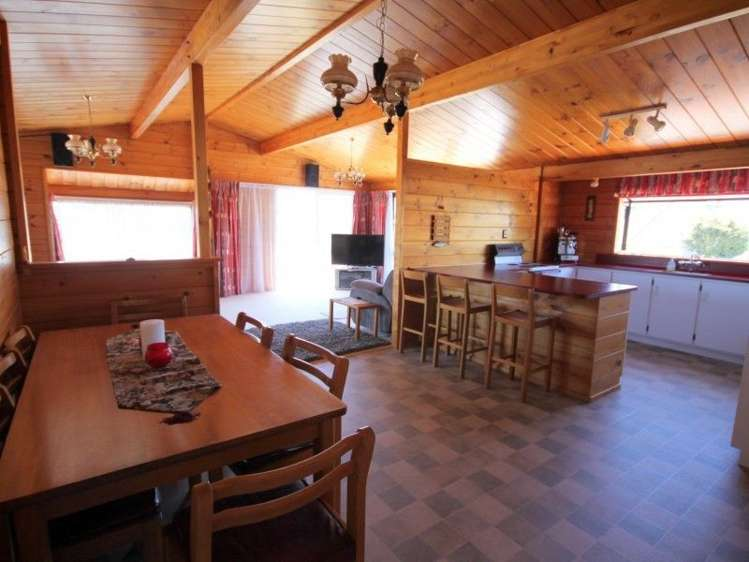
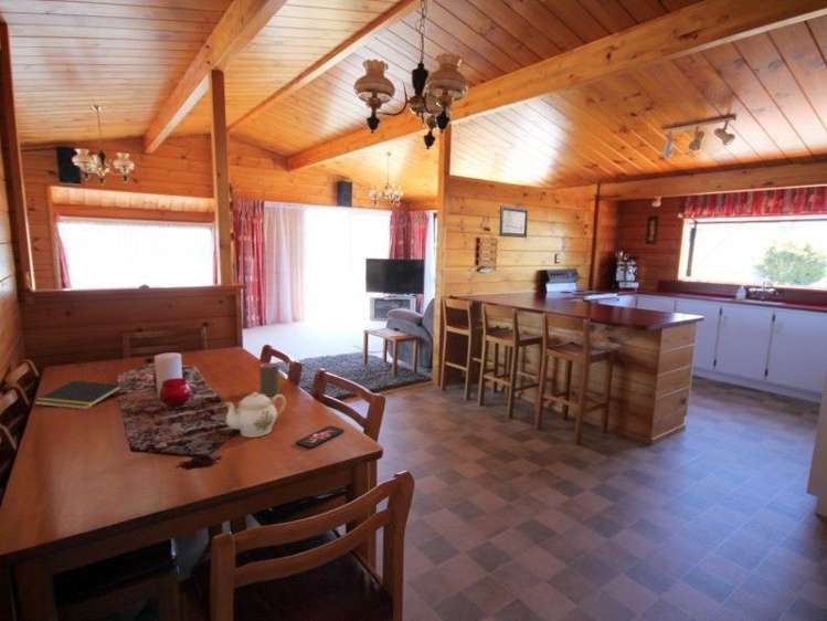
+ notepad (79, 393)
+ smartphone (320, 436)
+ cup (269, 379)
+ teapot (256, 411)
+ wall art (513, 222)
